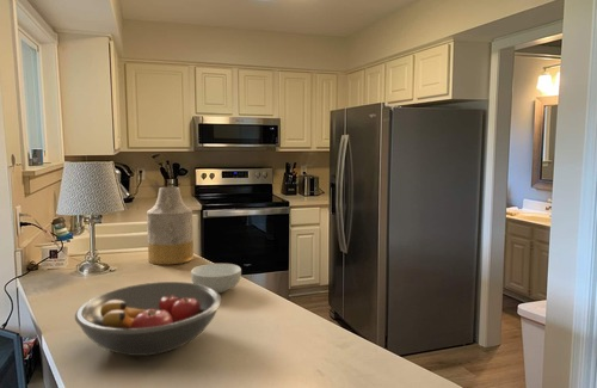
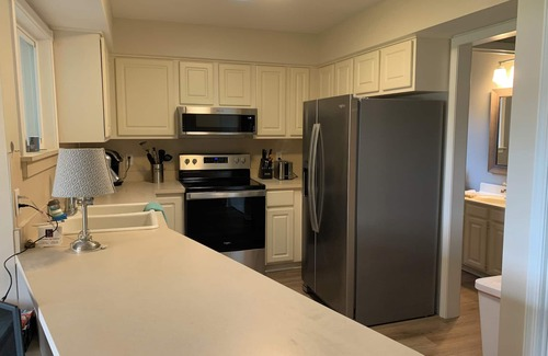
- fruit bowl (152, 316)
- vase (170, 223)
- cereal bowl (216, 279)
